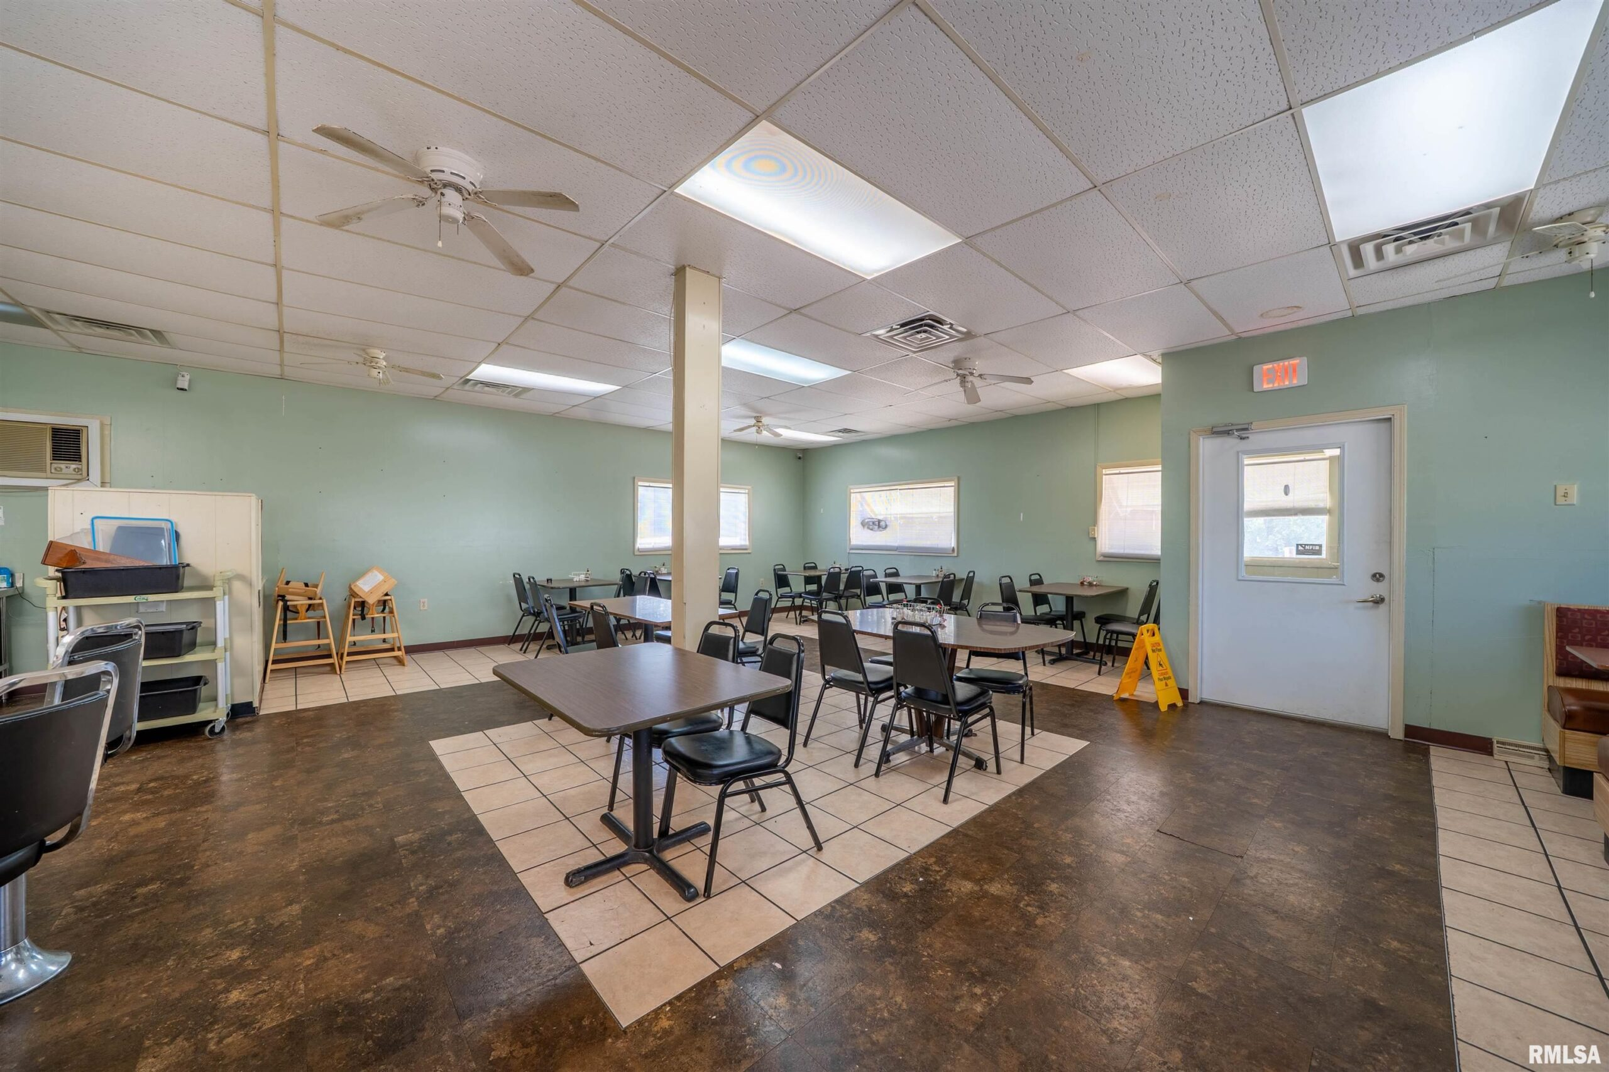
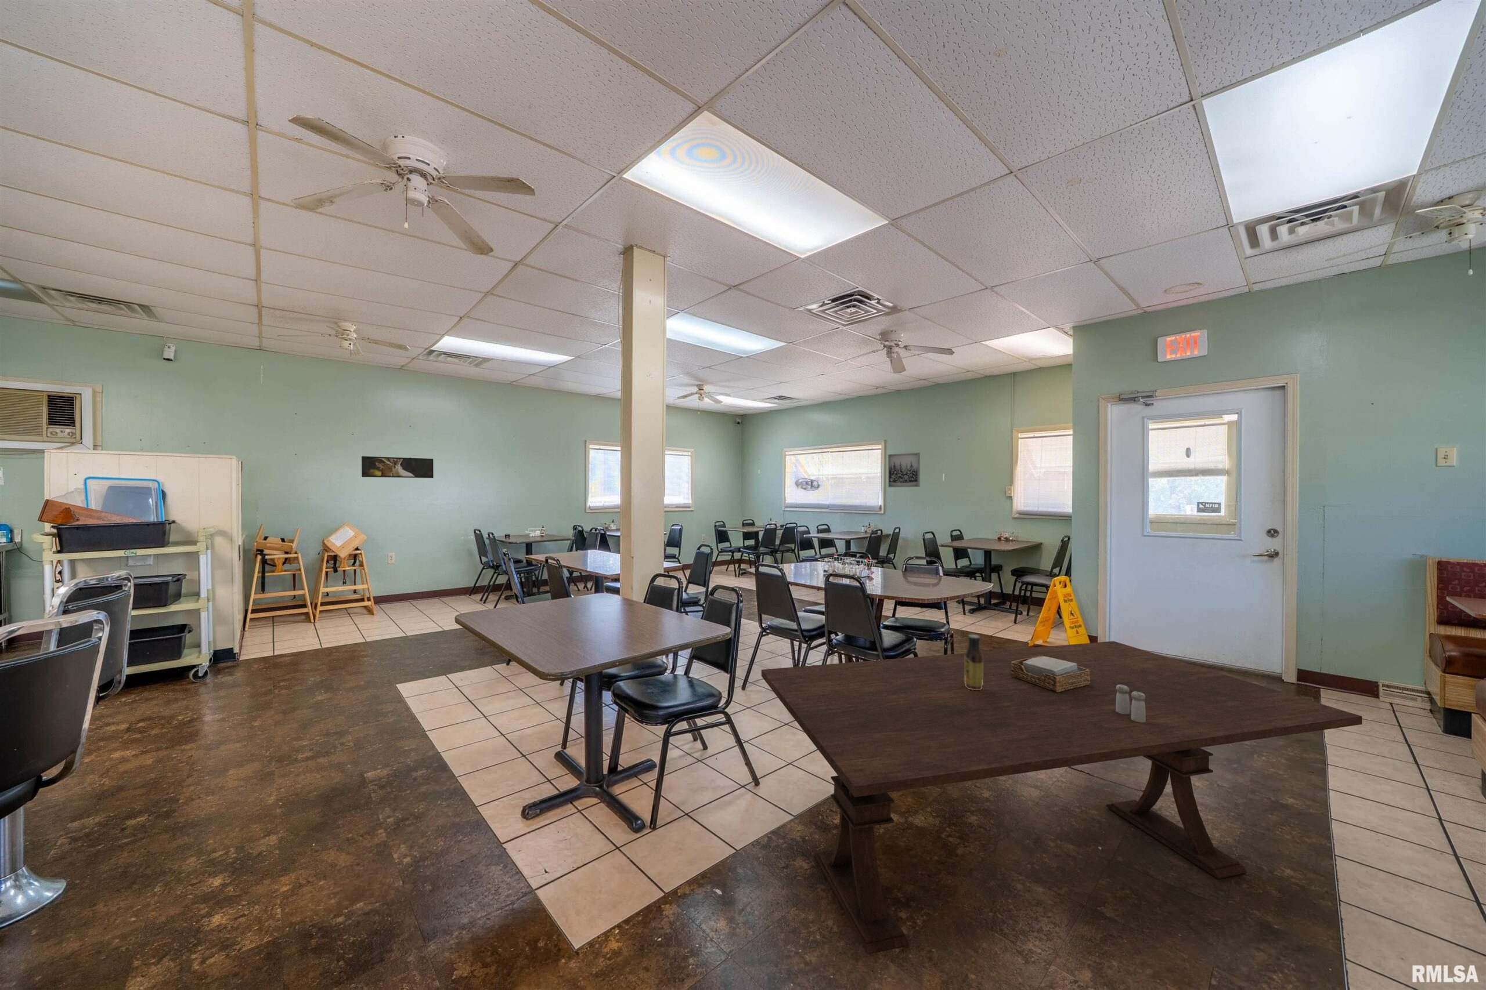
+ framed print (399, 467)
+ wall art (903, 471)
+ salt and pepper shaker (1129, 702)
+ sauce bottle (973, 661)
+ dining table (1025, 772)
+ napkin holder (1049, 670)
